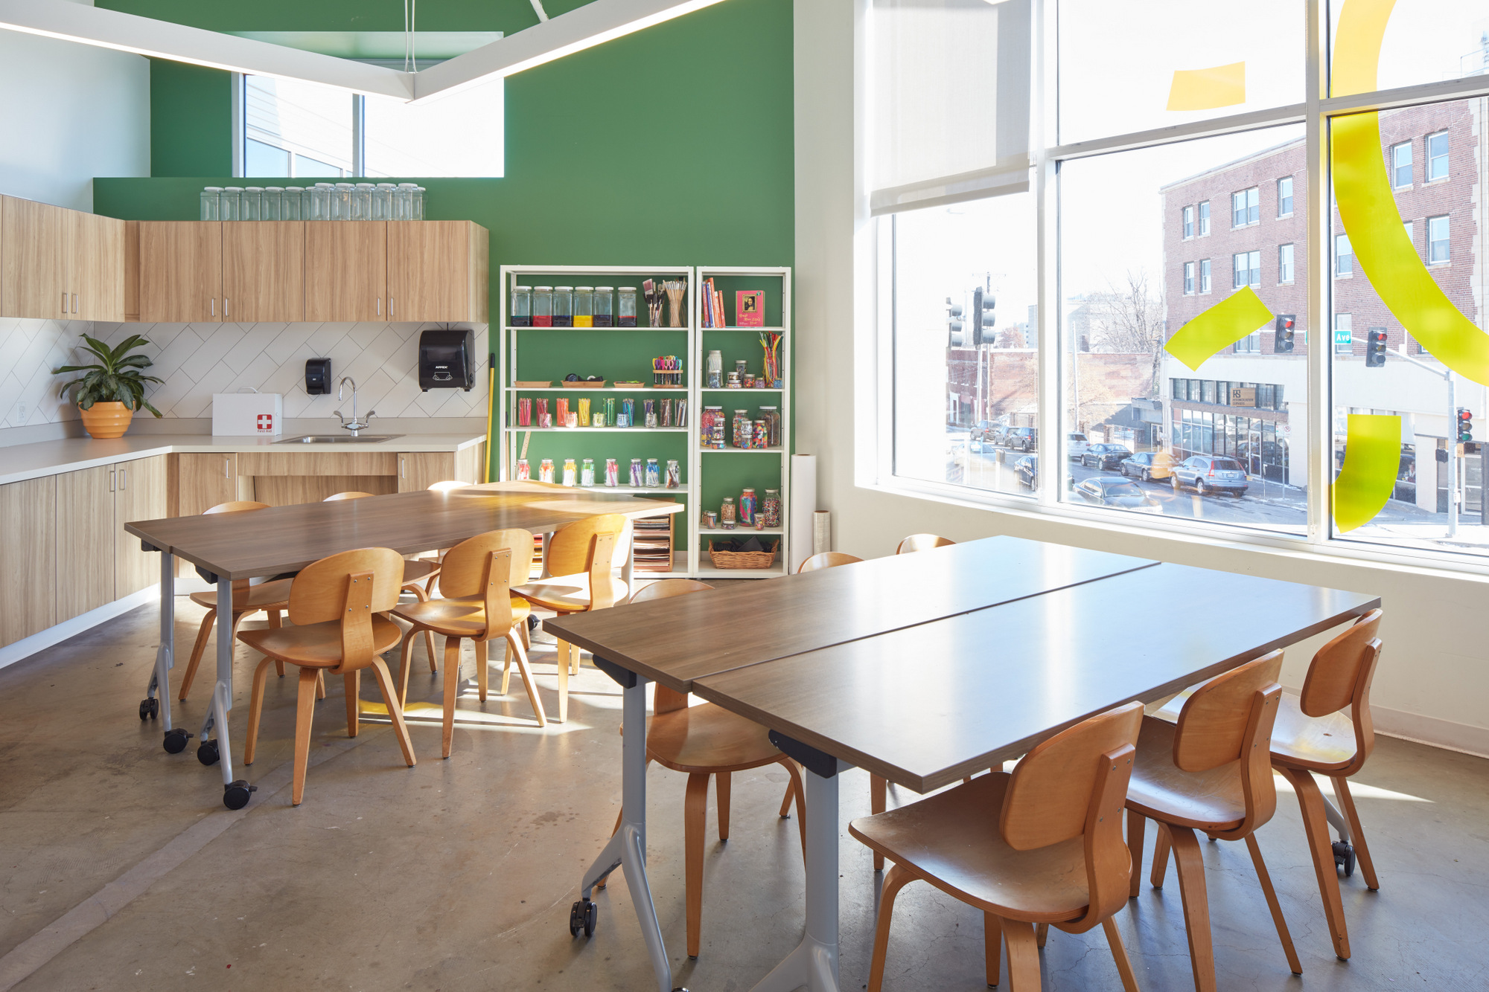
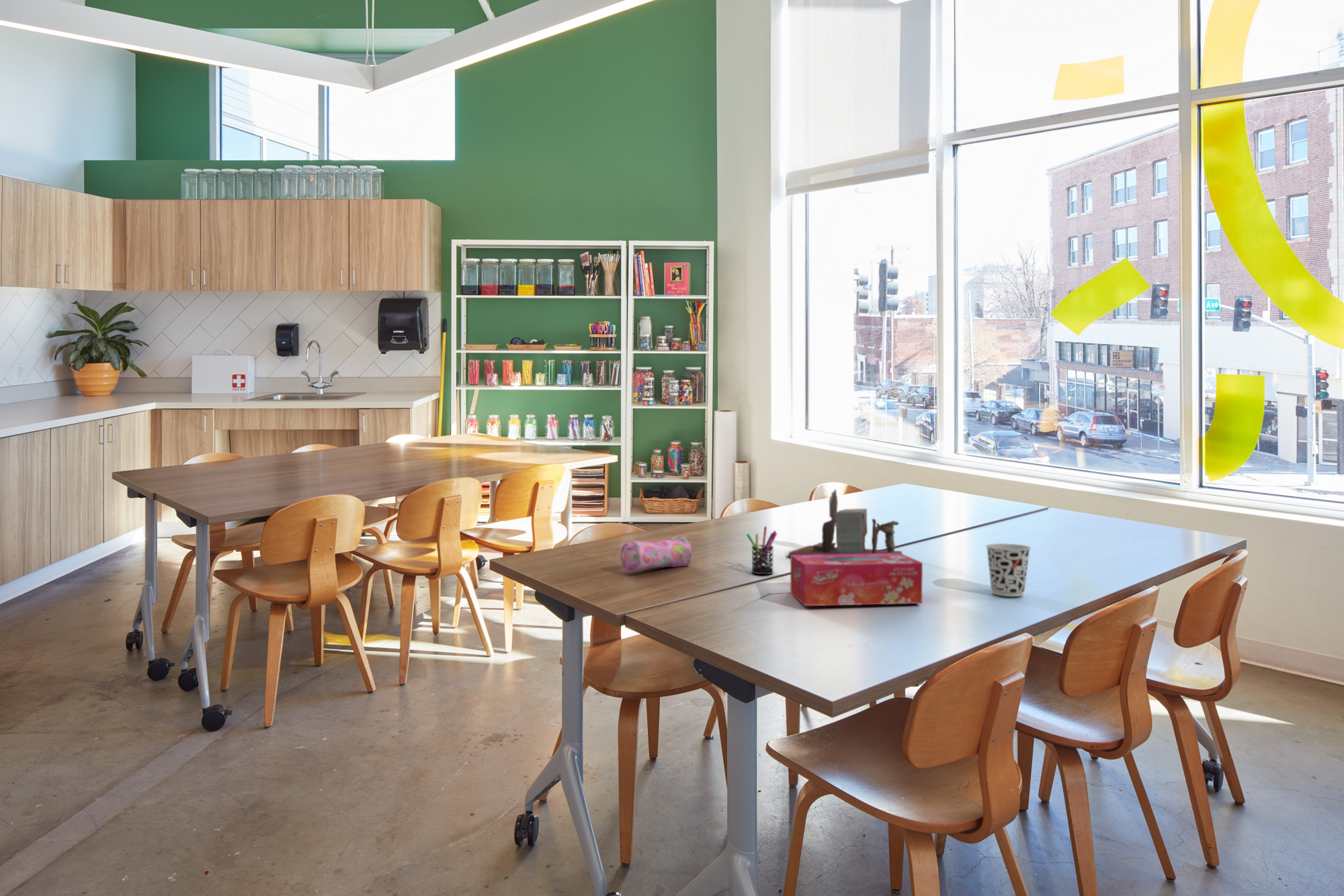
+ tissue box (854, 578)
+ desk organizer (846, 523)
+ pen holder (760, 549)
+ cup (1007, 570)
+ pencil case (657, 553)
